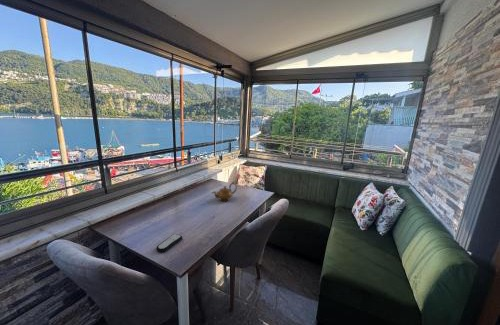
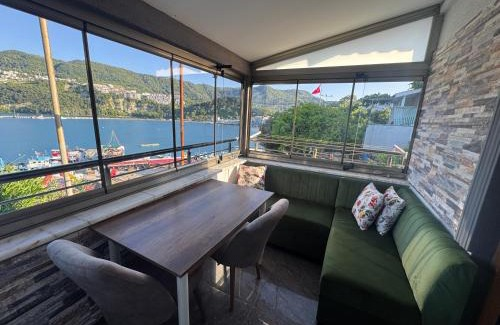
- remote control (169, 242)
- teapot (224, 191)
